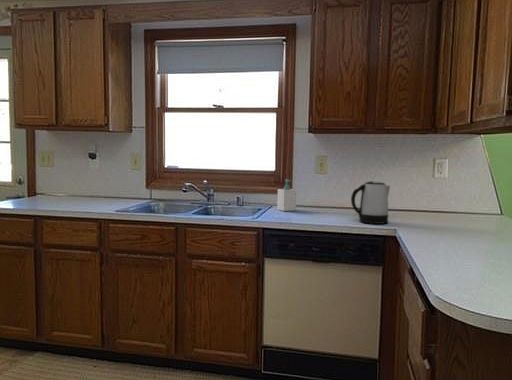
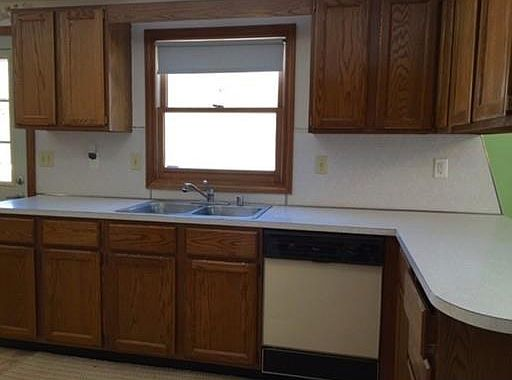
- soap bottle (286, 194)
- kettle (370, 201)
